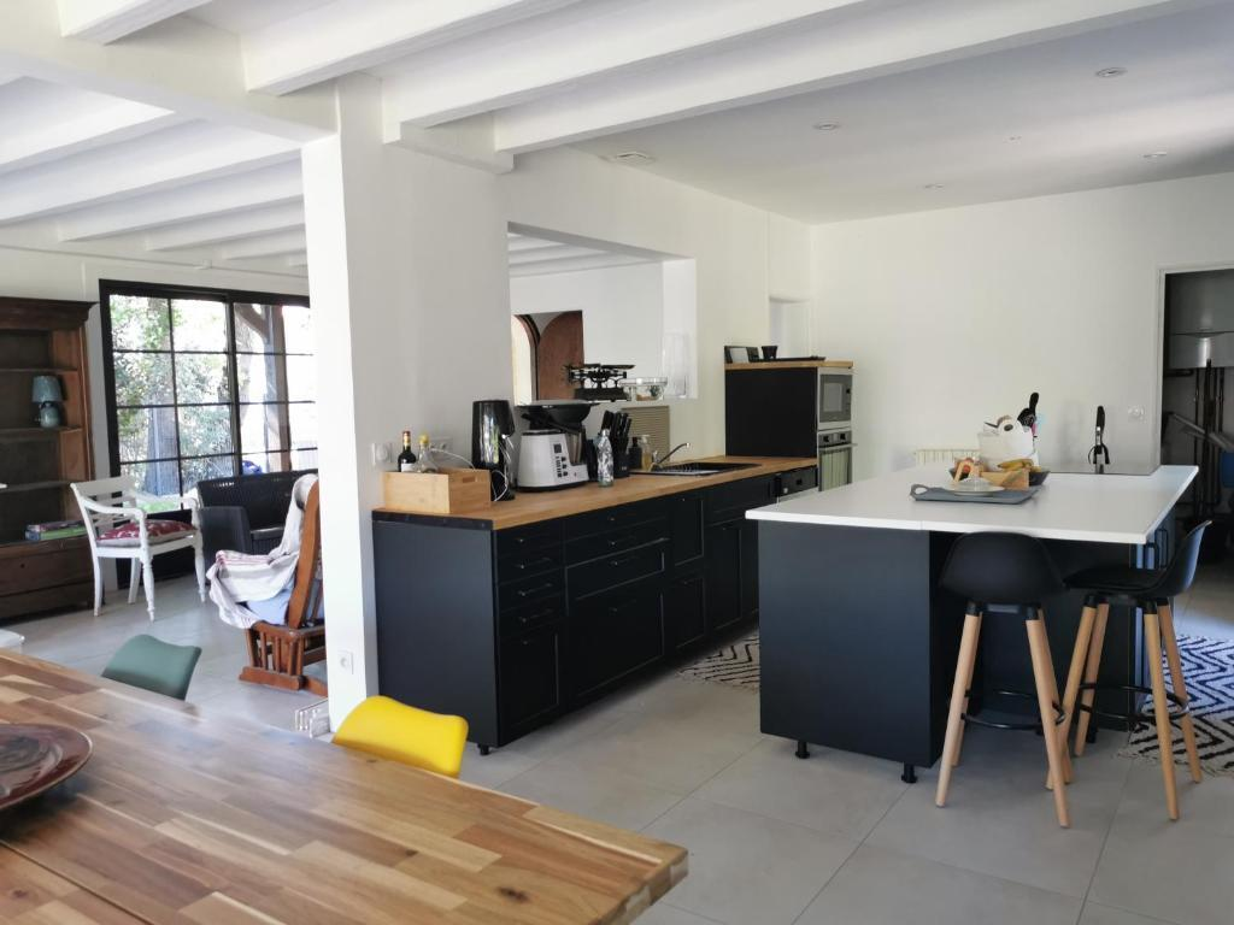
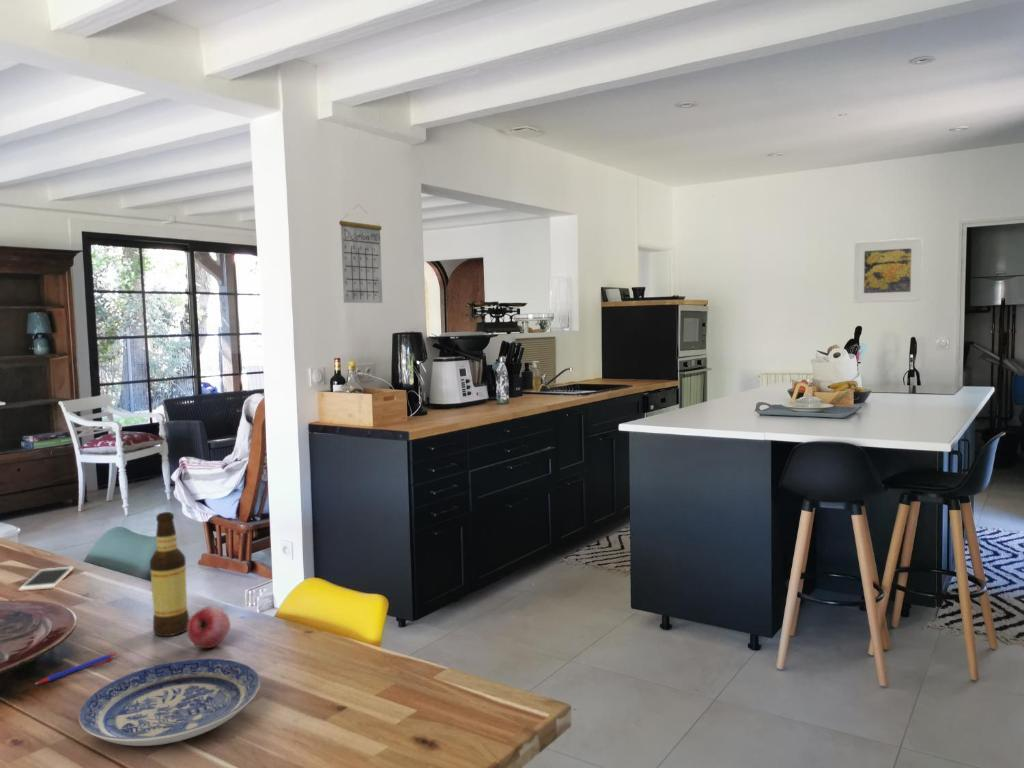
+ cell phone (47, 578)
+ pen (77, 668)
+ fruit (209, 627)
+ plate (173, 706)
+ calendar (361, 253)
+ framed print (887, 271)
+ bottle (168, 572)
